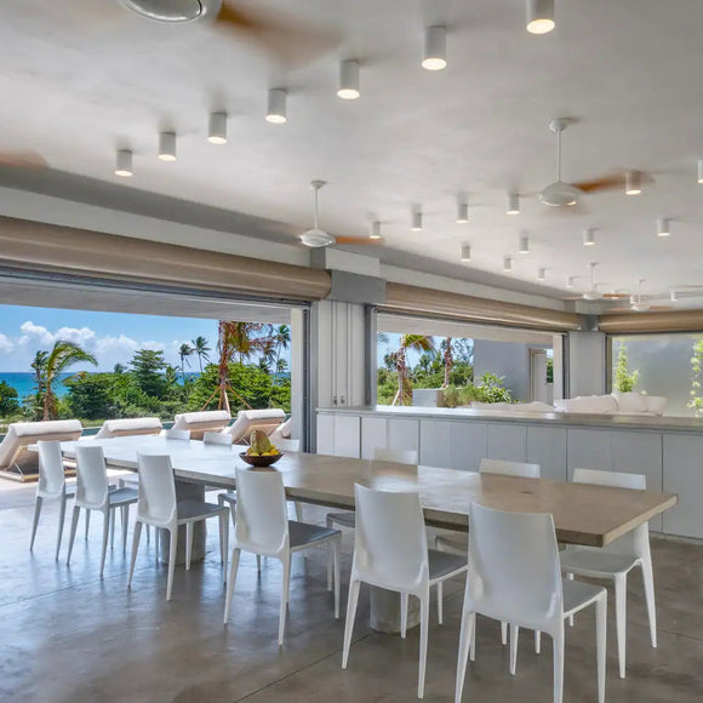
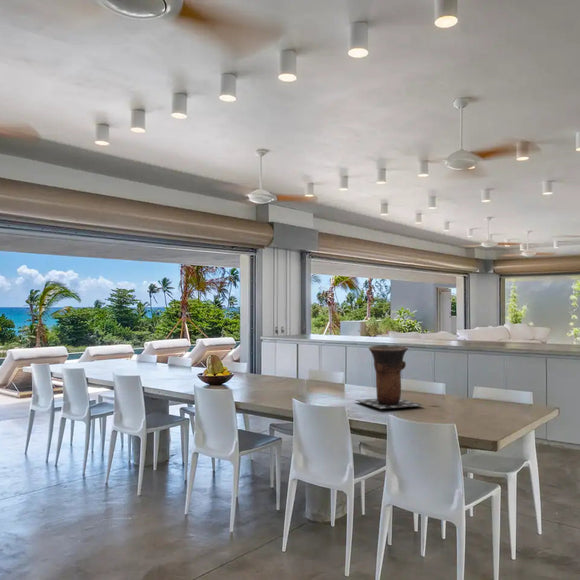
+ vase (388, 375)
